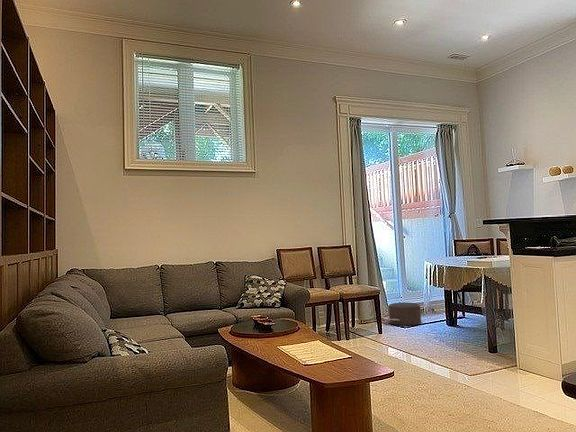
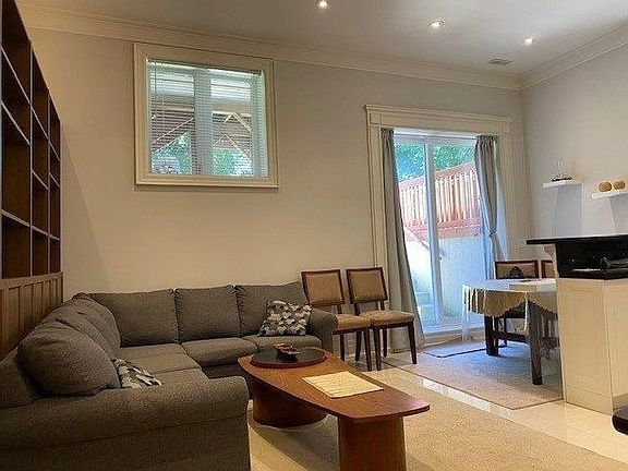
- pouf (402, 313)
